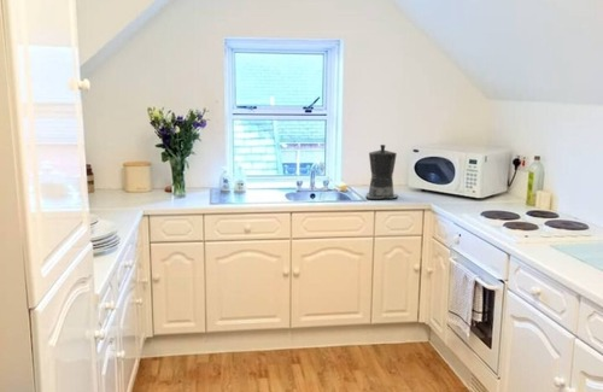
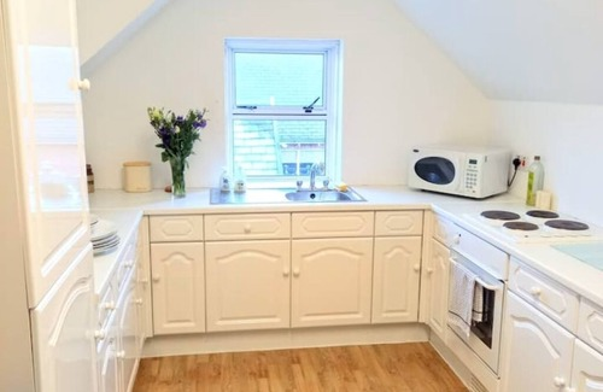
- coffee maker (382, 170)
